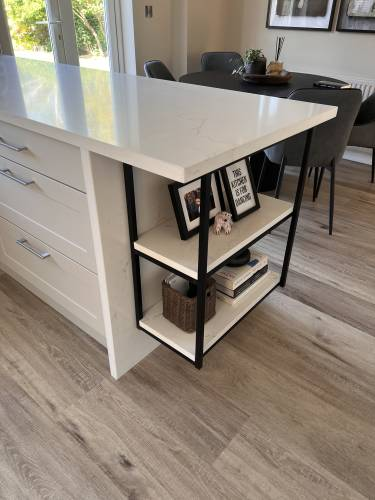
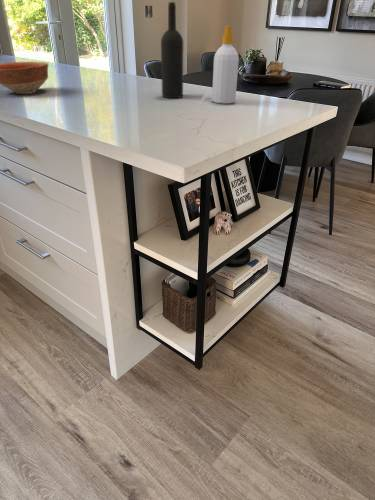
+ soap bottle (225, 65)
+ bowl (22, 78)
+ wine bottle (172, 52)
